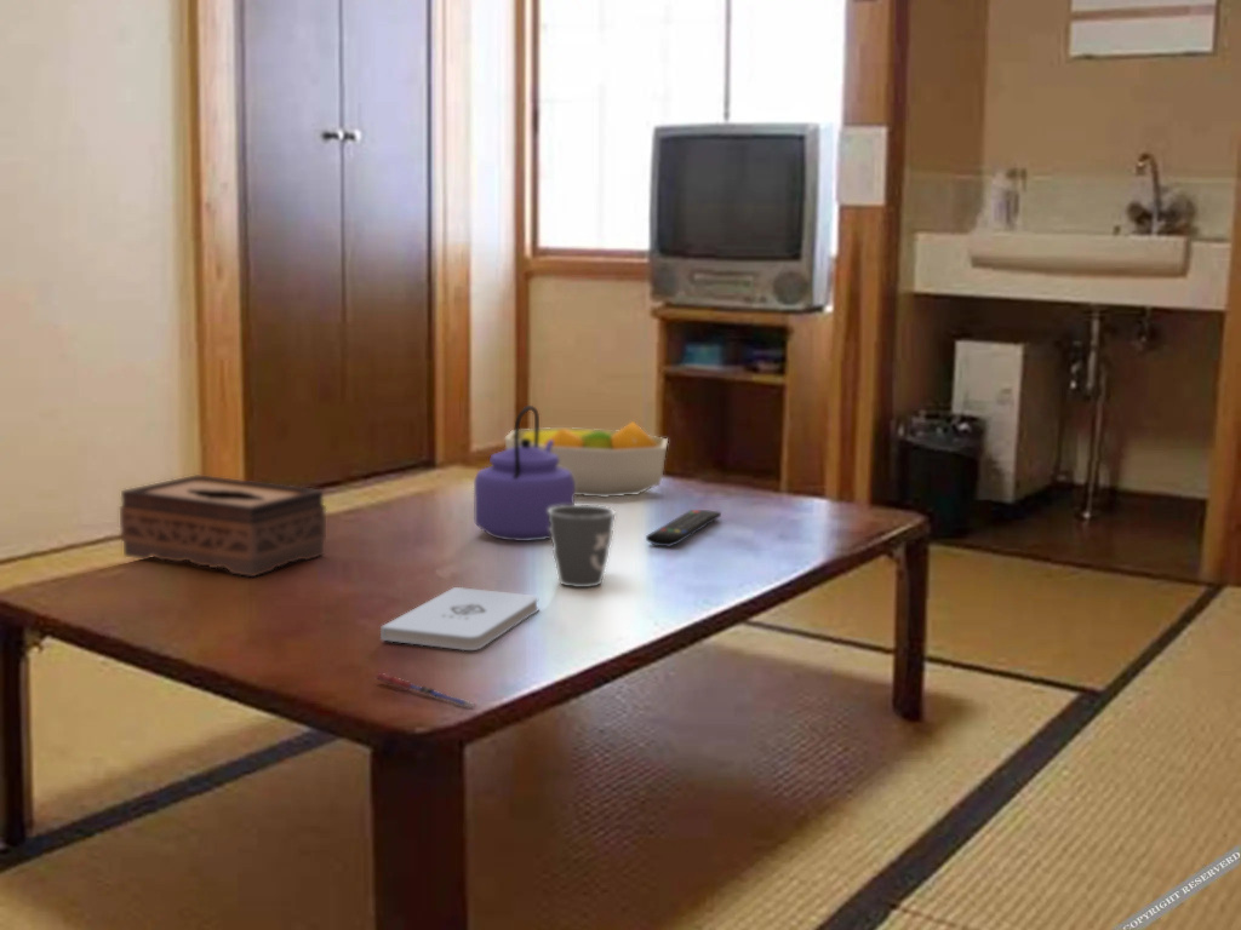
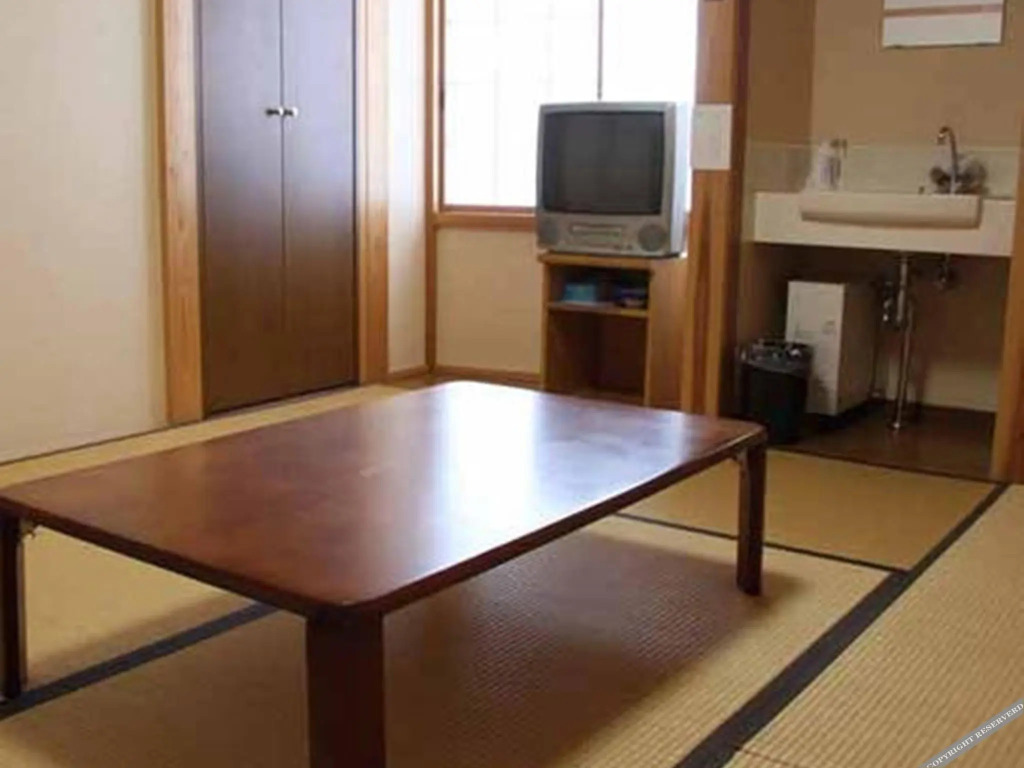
- remote control (685, 527)
- kettle (531, 467)
- pen (424, 689)
- mug (585, 544)
- fruit bowl (585, 452)
- notepad (464, 616)
- tissue box (223, 522)
